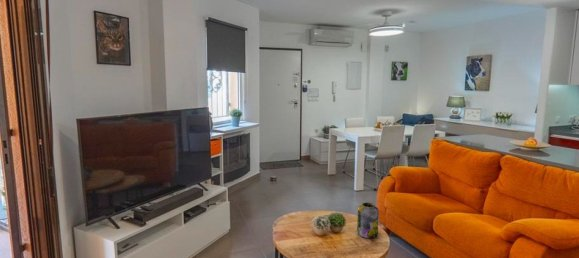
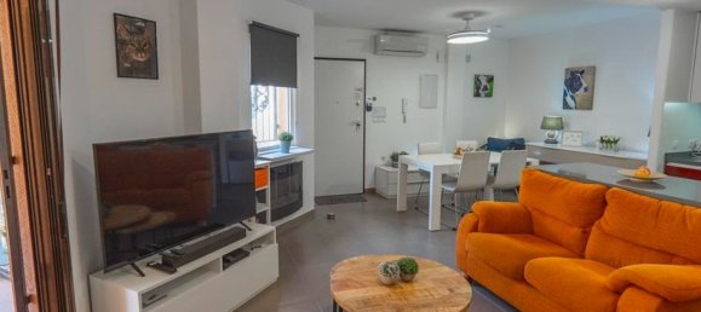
- jar (367, 219)
